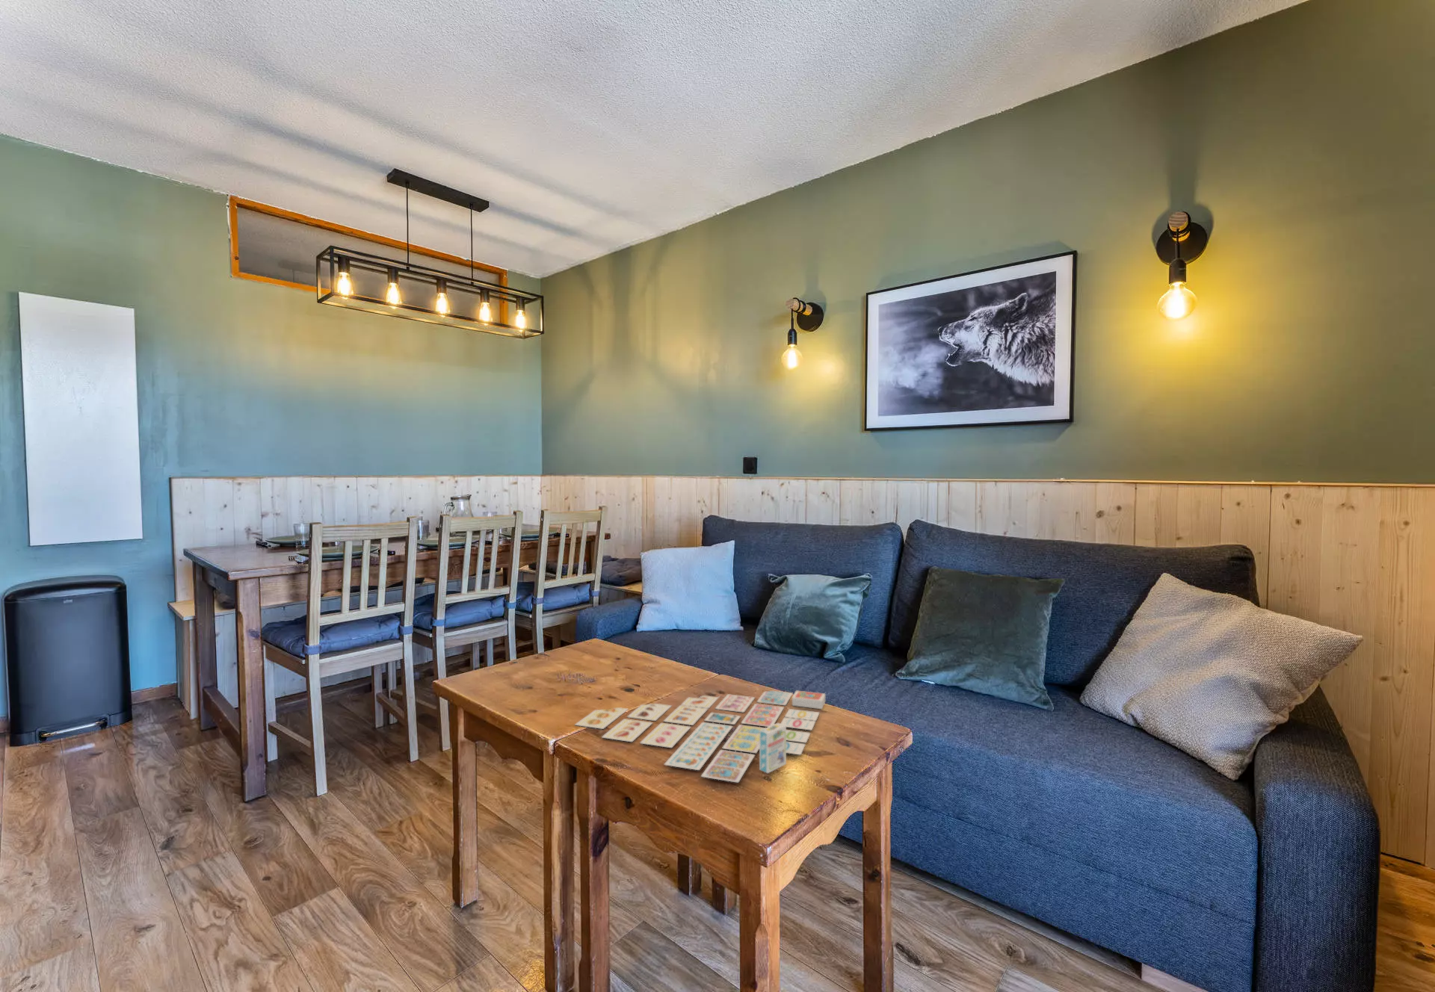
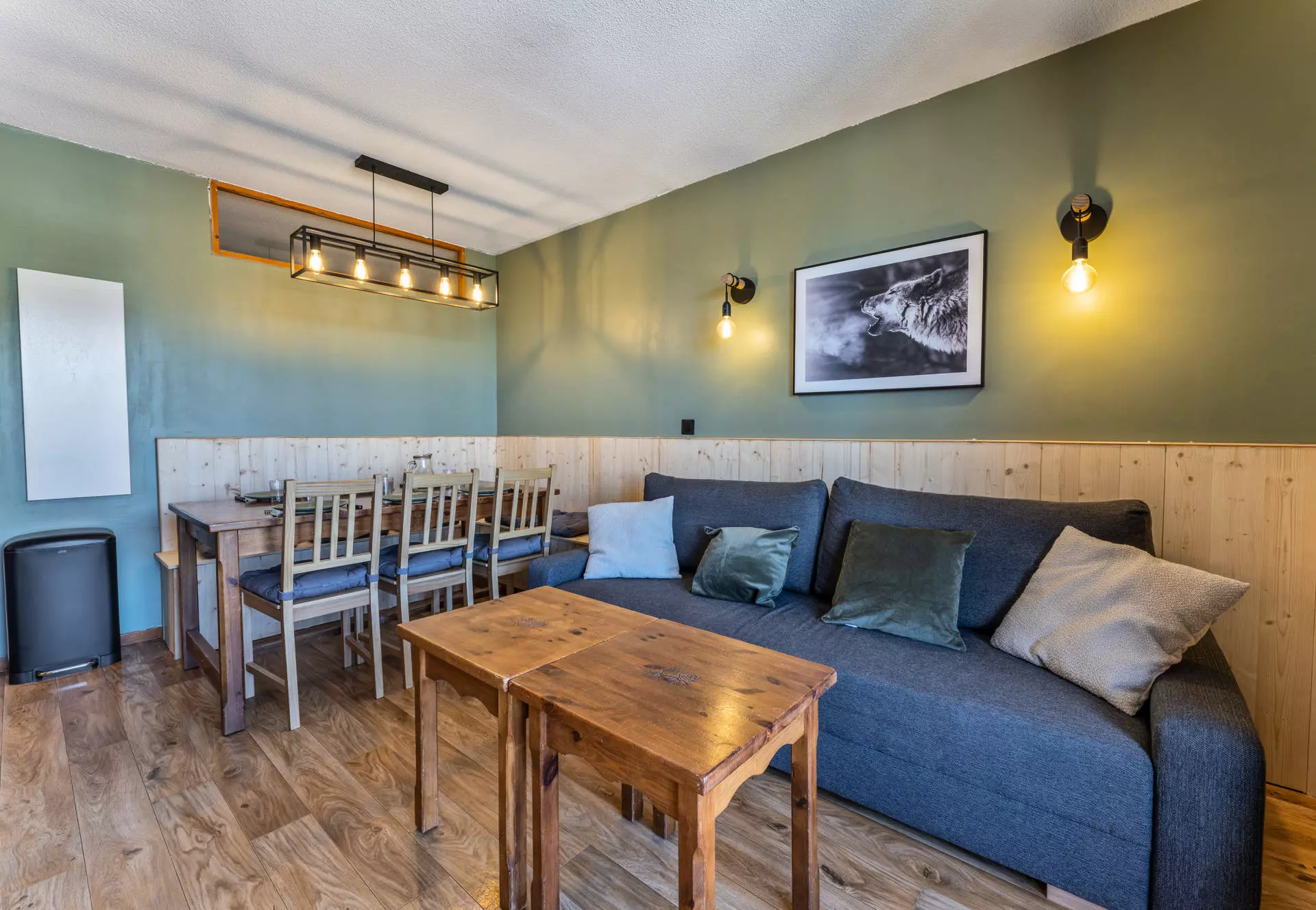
- board game (698, 704)
